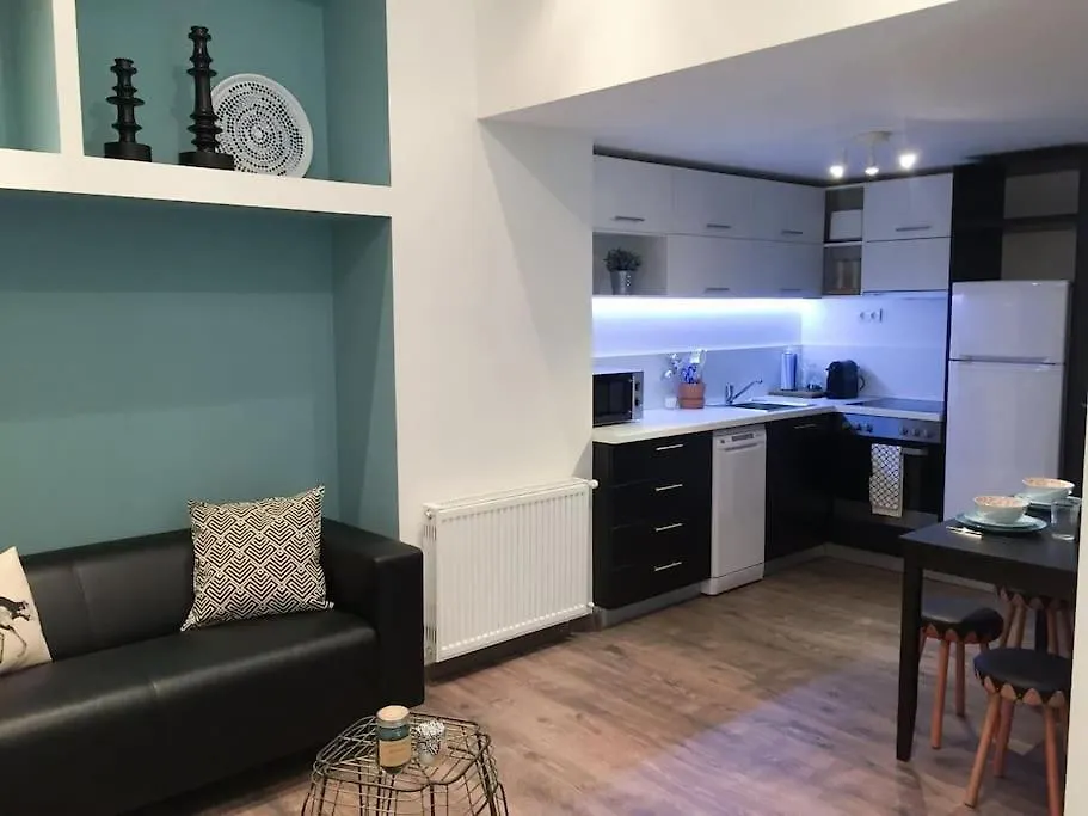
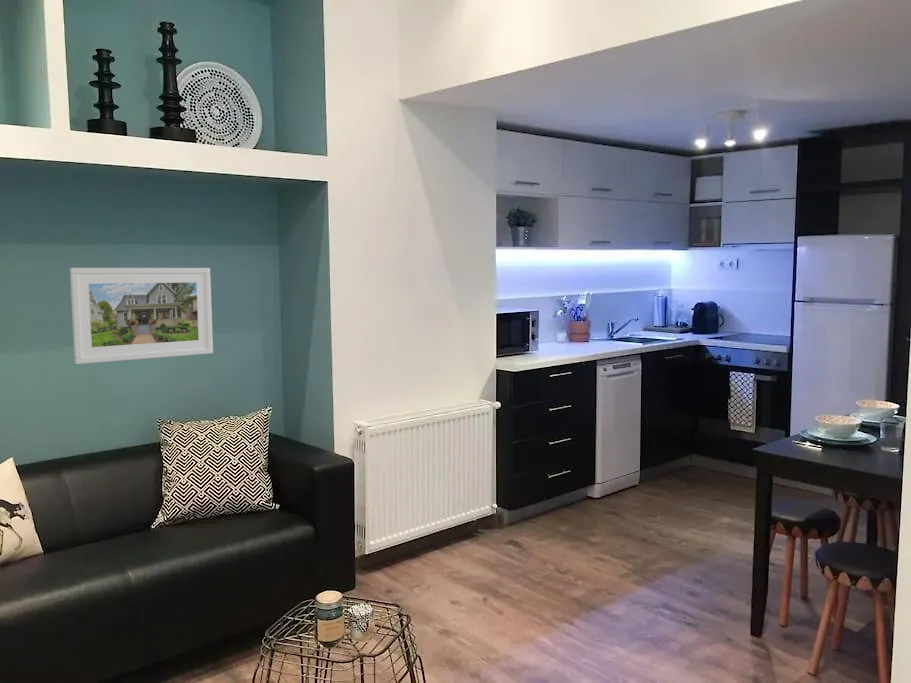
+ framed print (146, 313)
